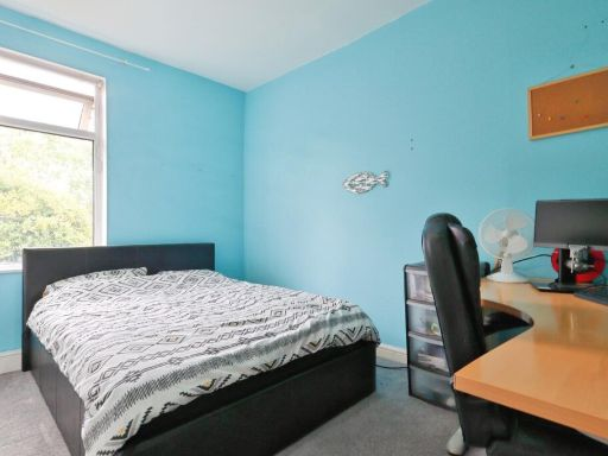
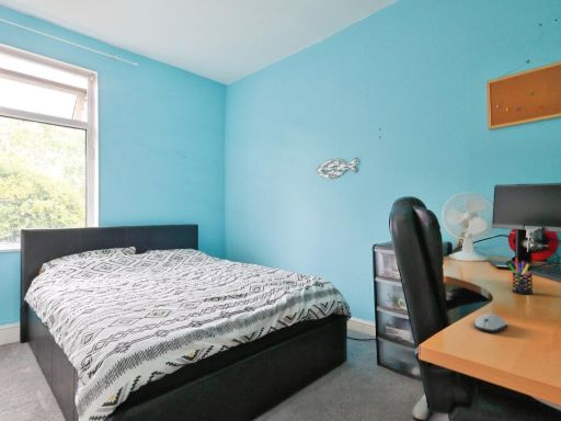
+ pen holder (519, 275)
+ computer mouse (490, 321)
